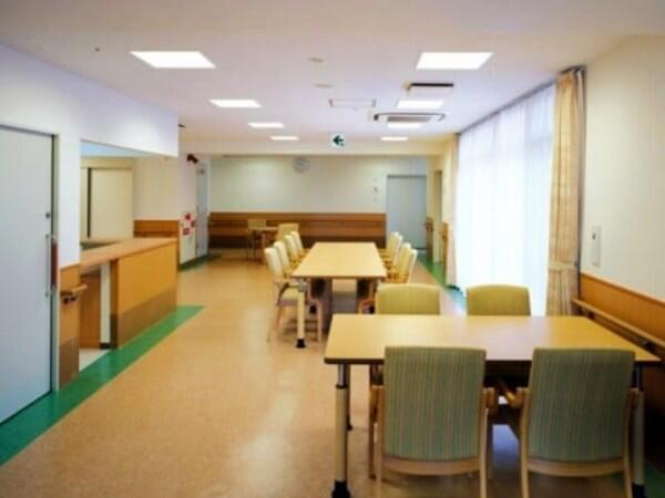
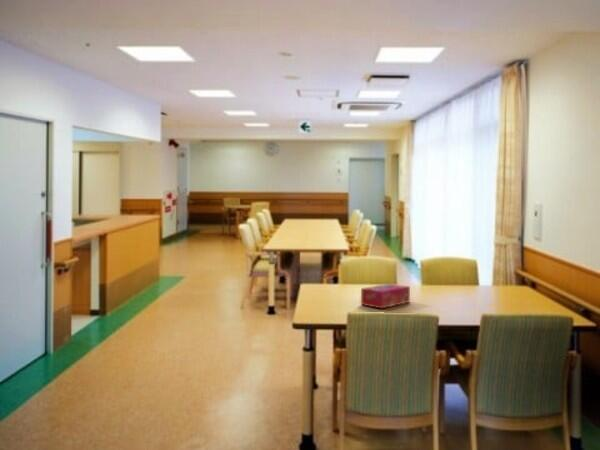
+ tissue box (385, 295)
